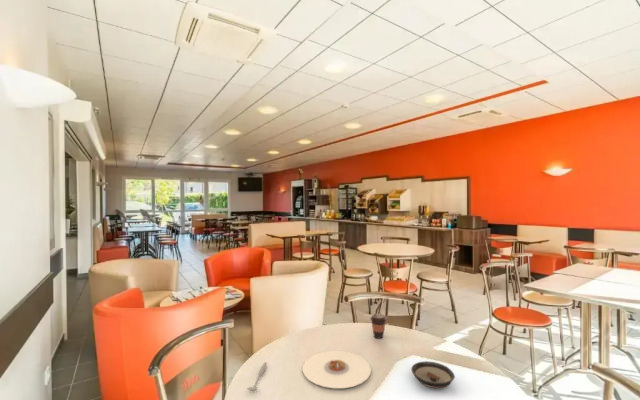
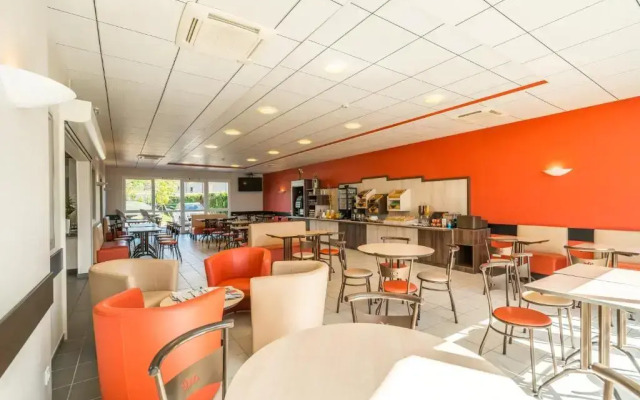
- saucer (432, 376)
- plate (336, 364)
- spoon (258, 376)
- coffee cup (378, 326)
